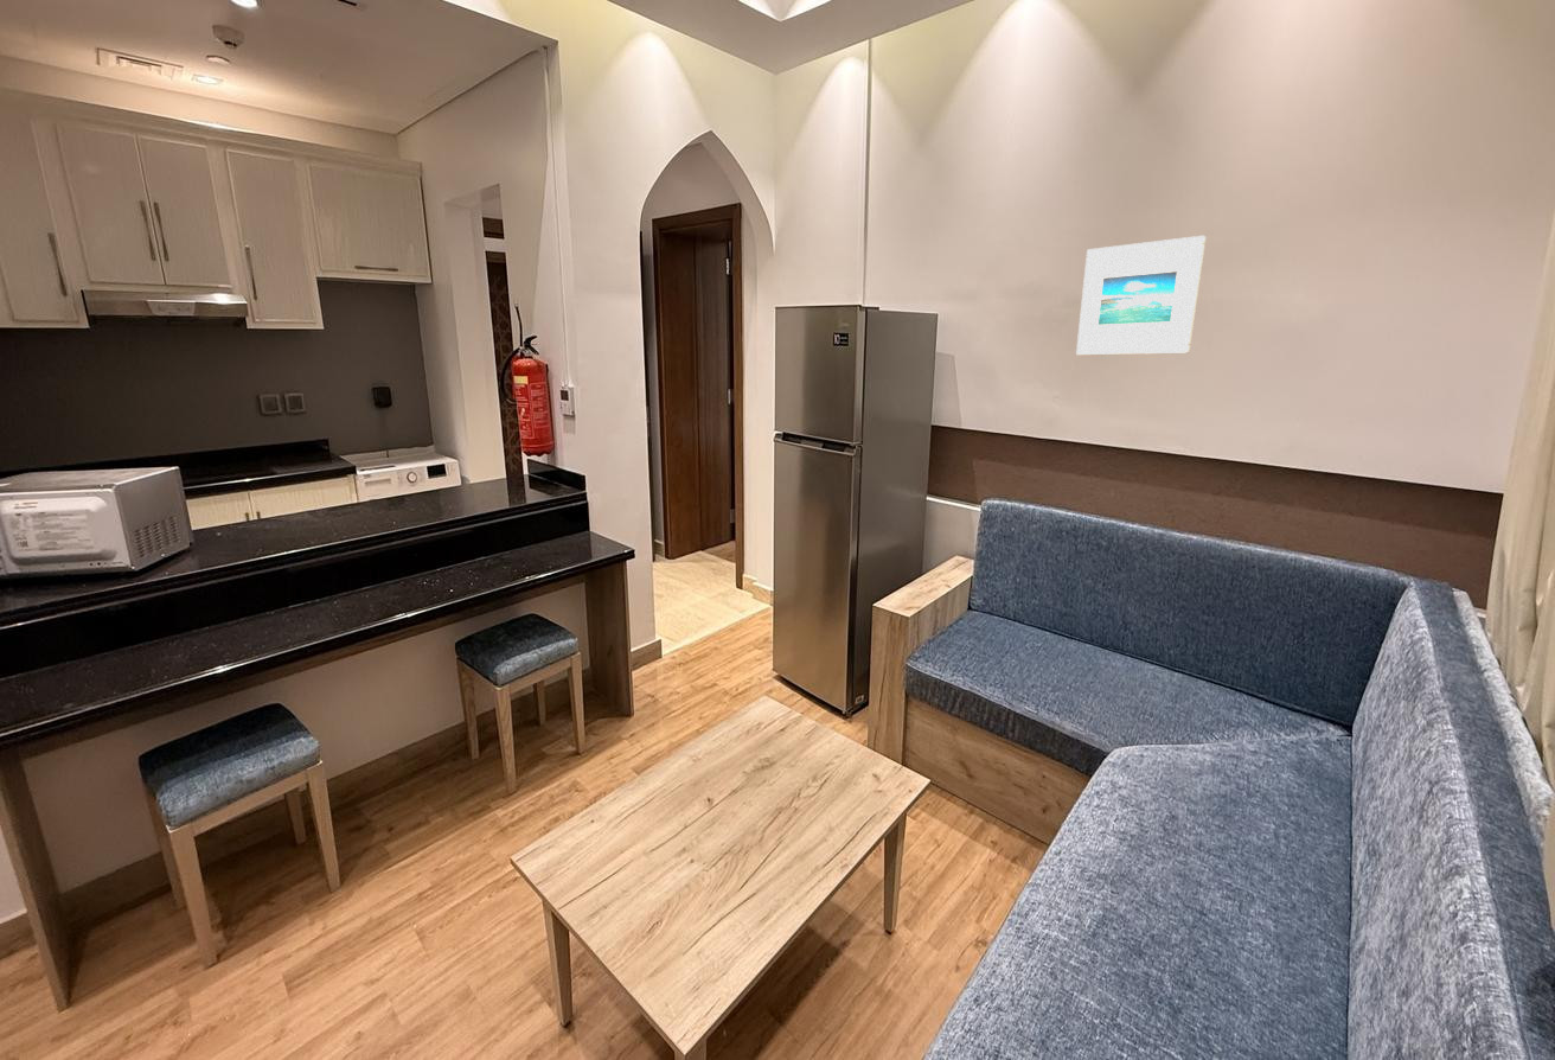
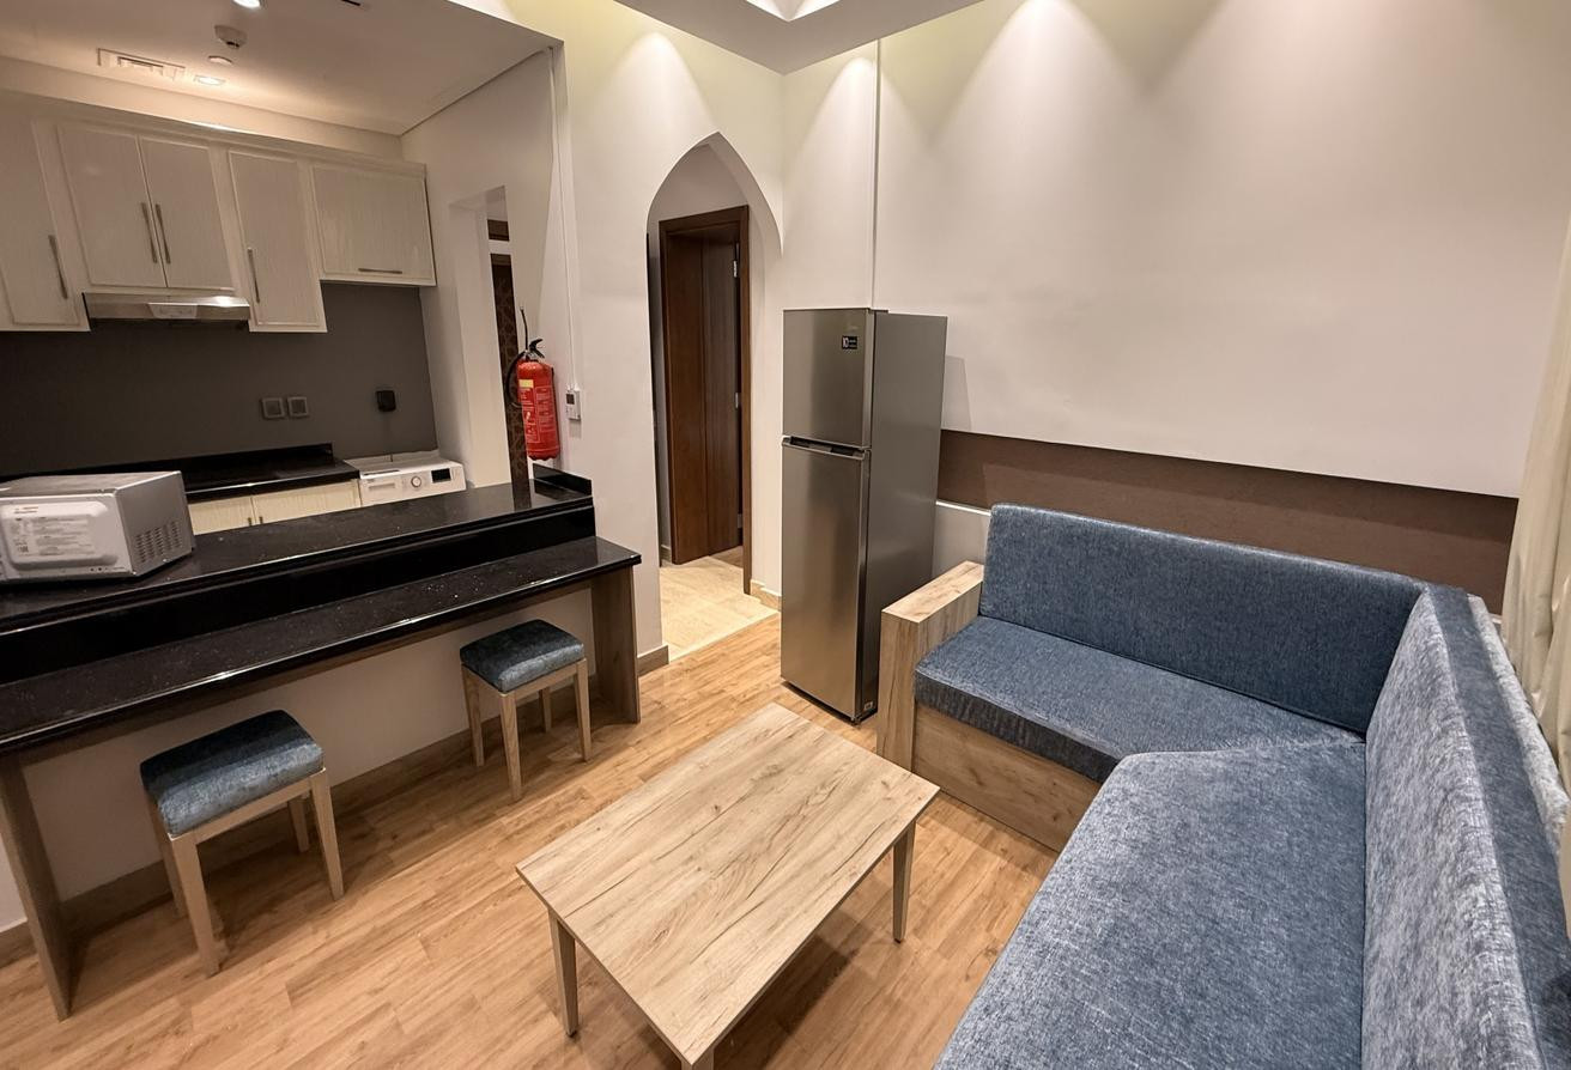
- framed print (1135, 299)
